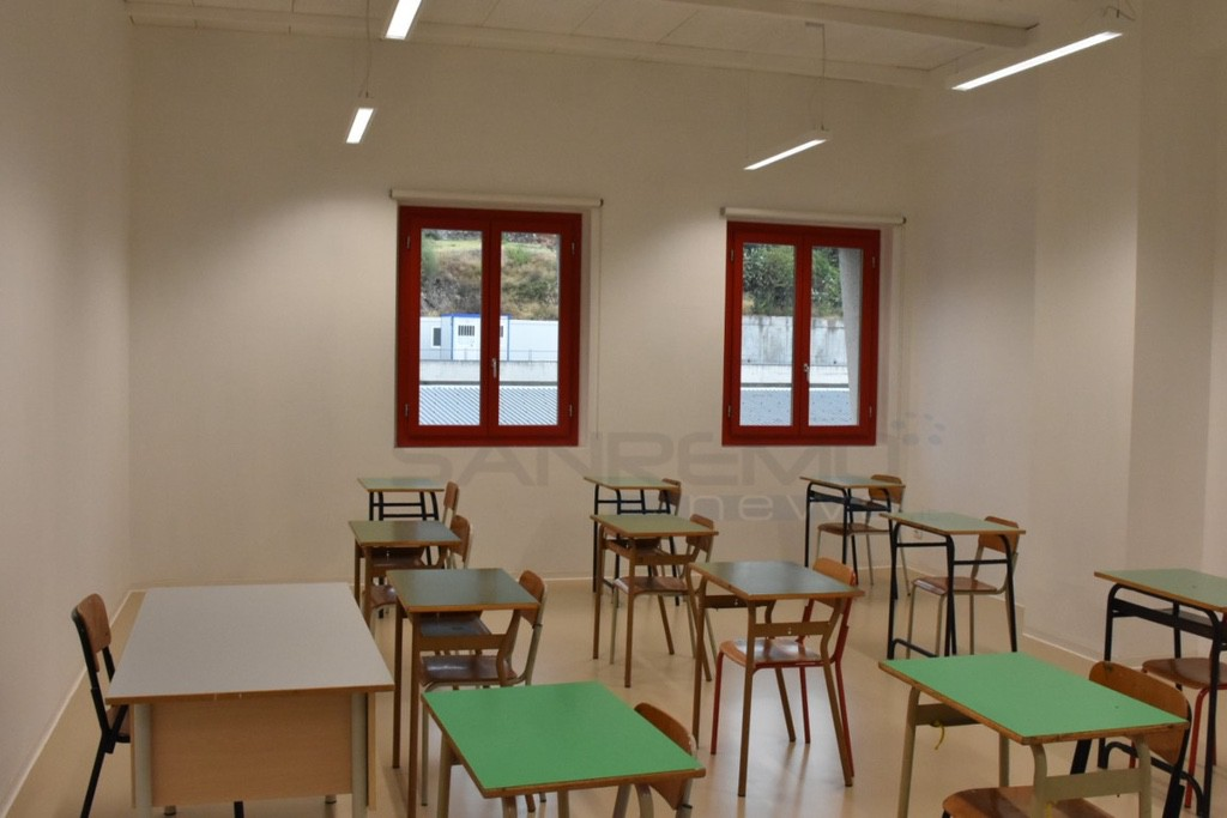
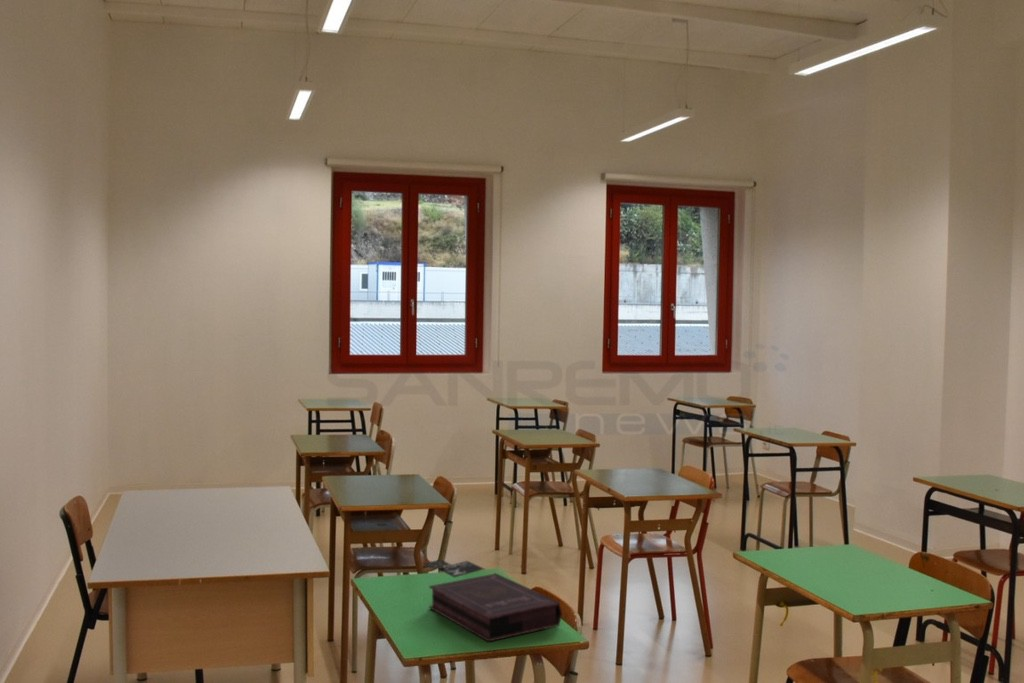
+ book (485, 591)
